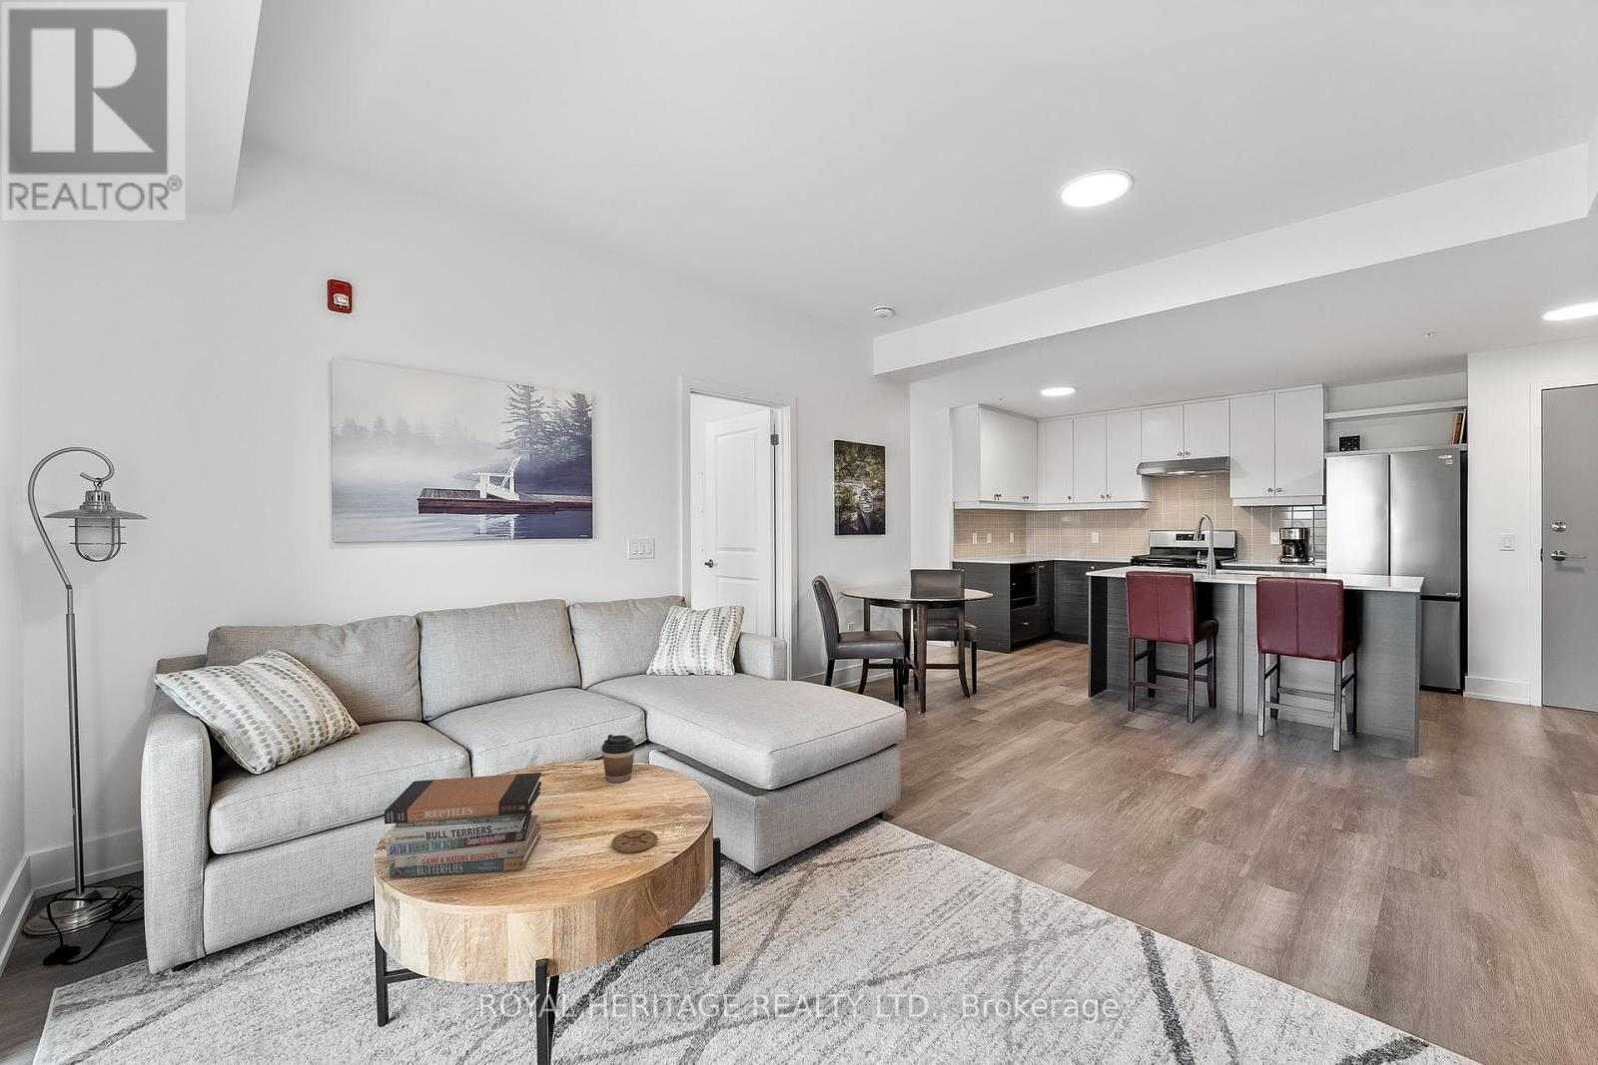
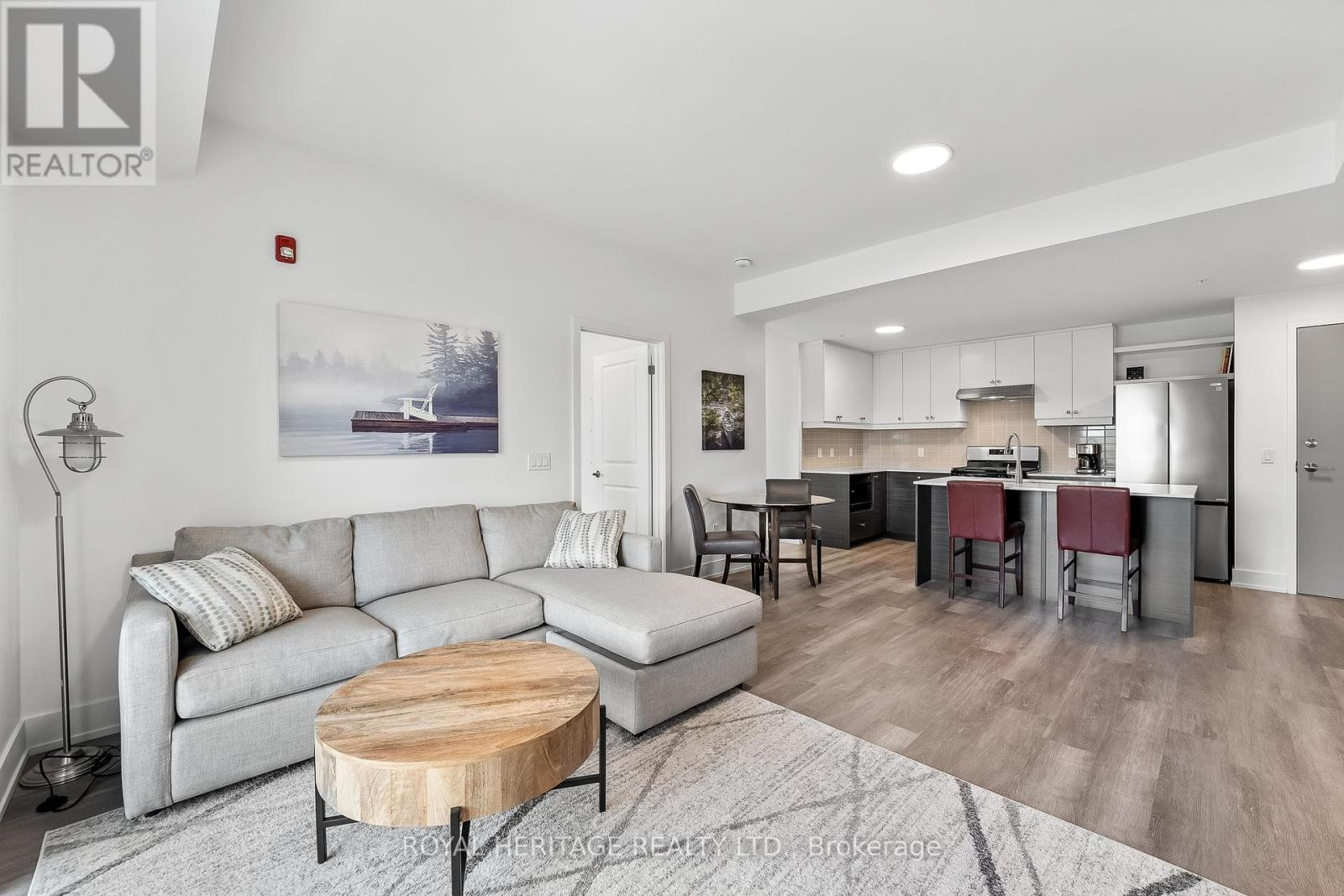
- coaster (634, 840)
- book stack (467, 823)
- coffee cup (618, 757)
